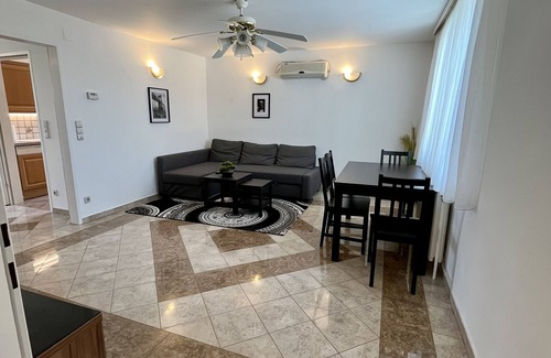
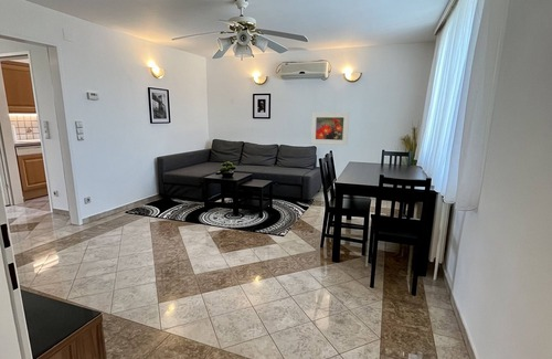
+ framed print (329, 128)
